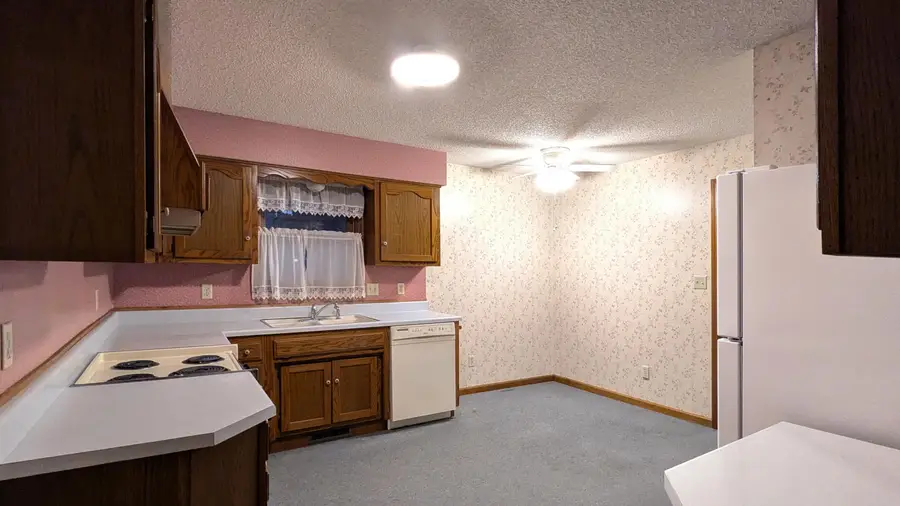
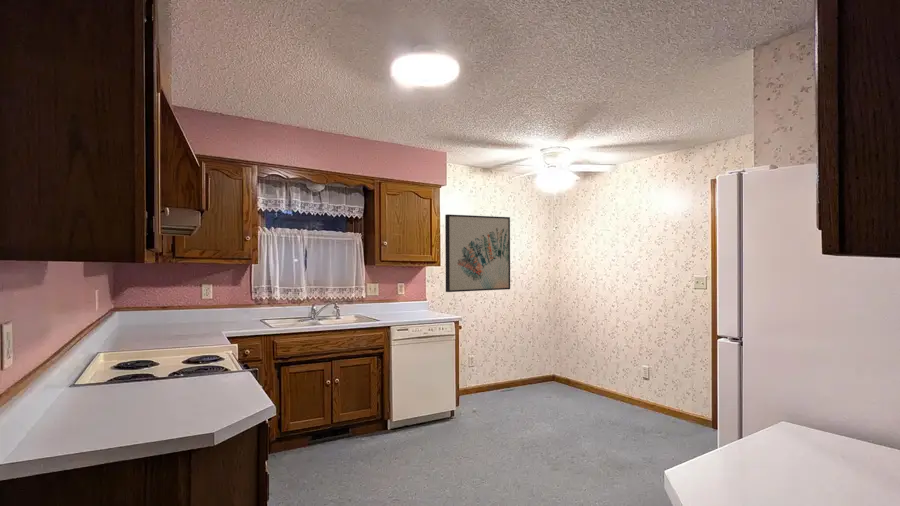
+ wall art (478, 253)
